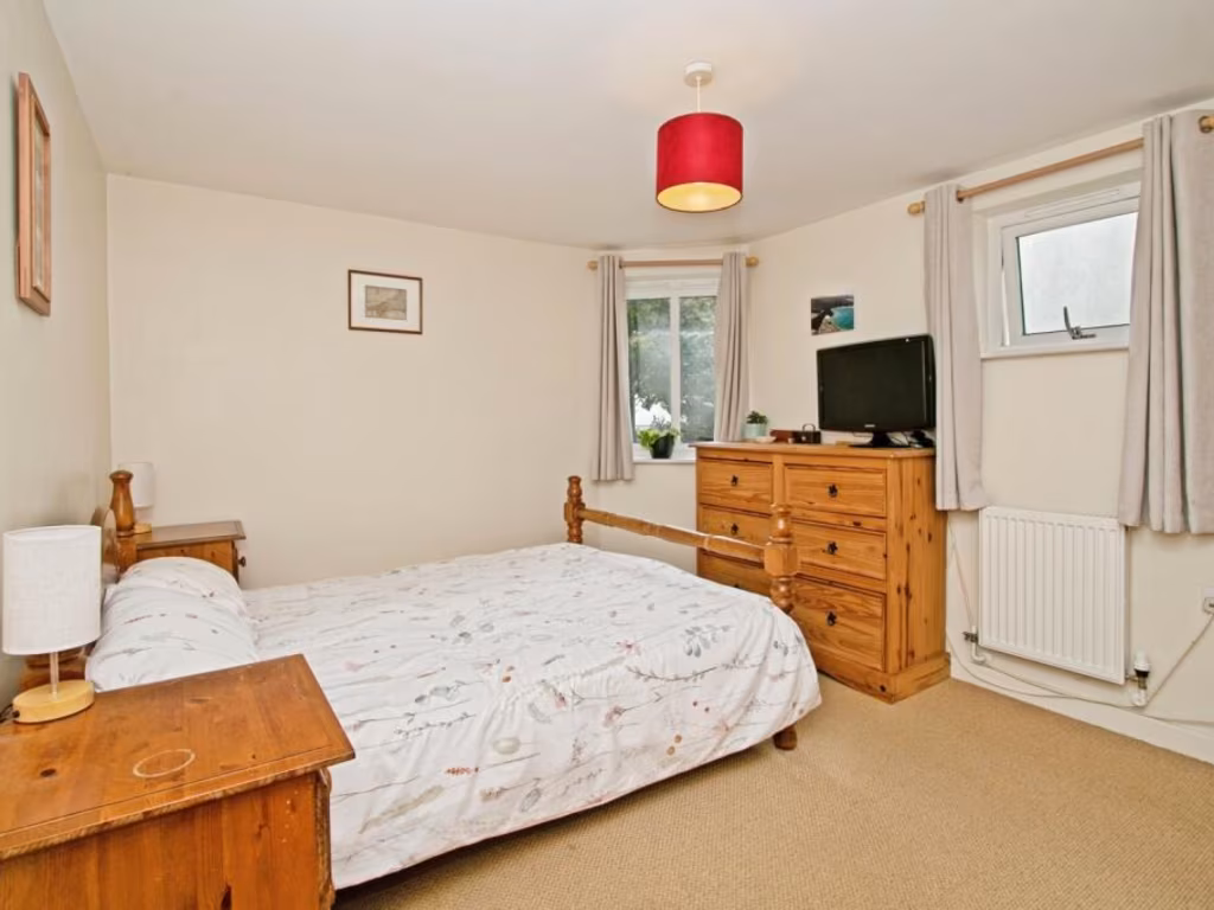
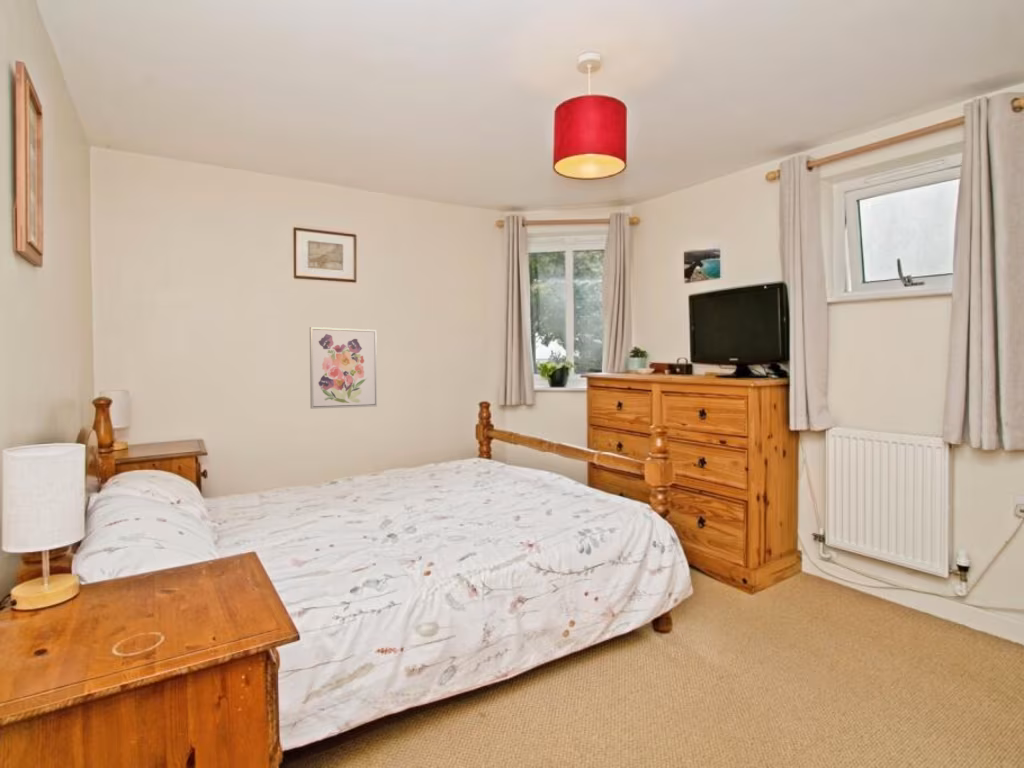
+ wall art (344, 368)
